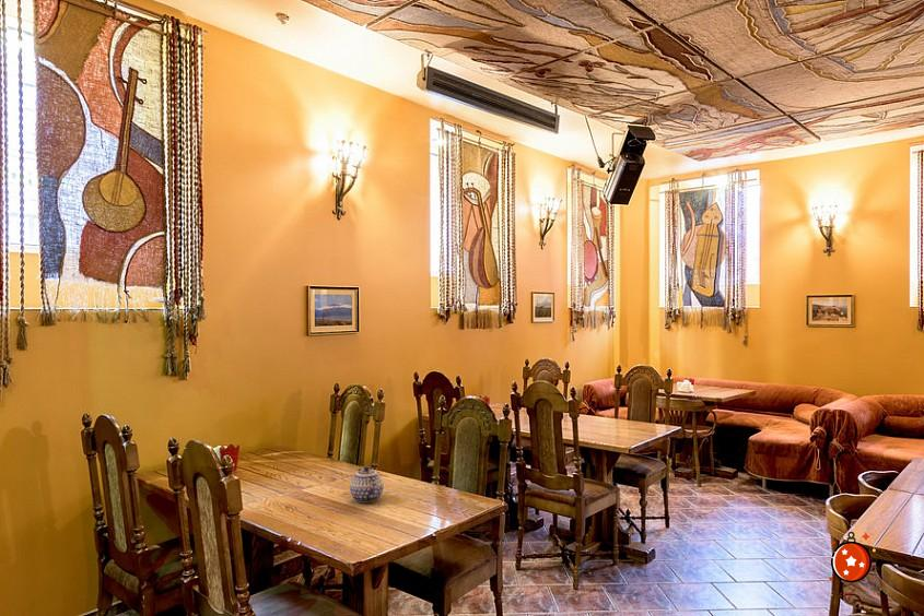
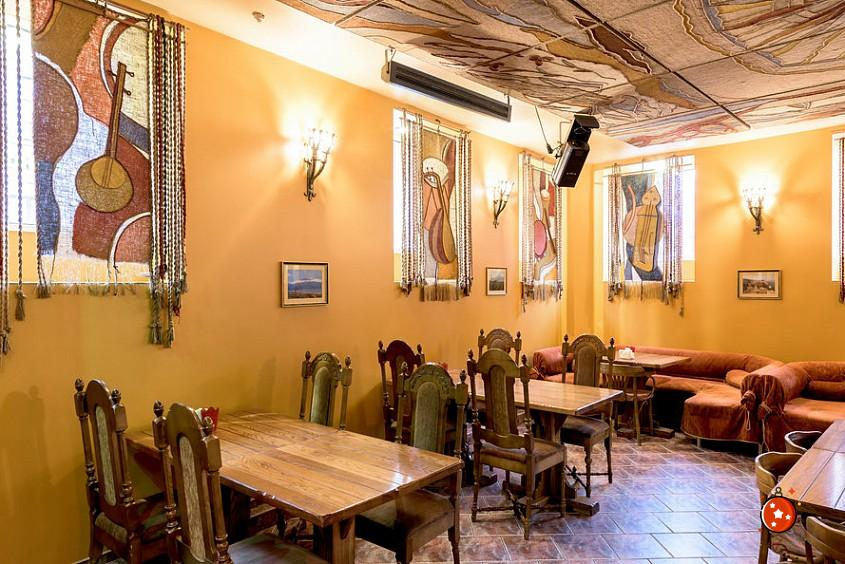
- teapot (366, 483)
